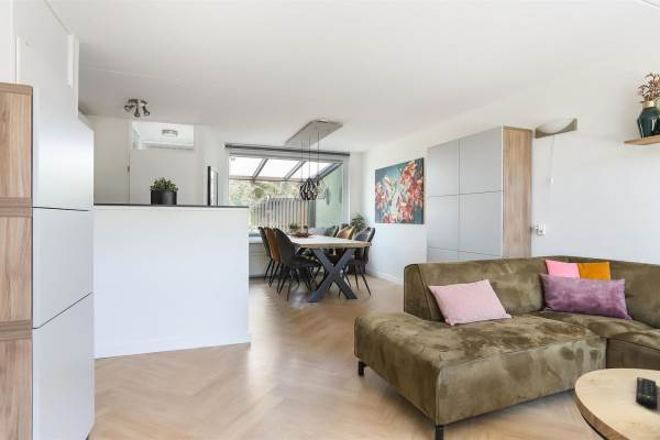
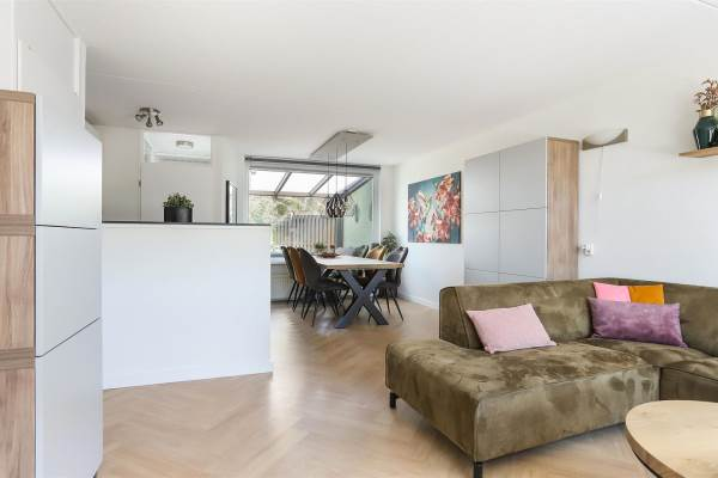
- remote control (646, 392)
